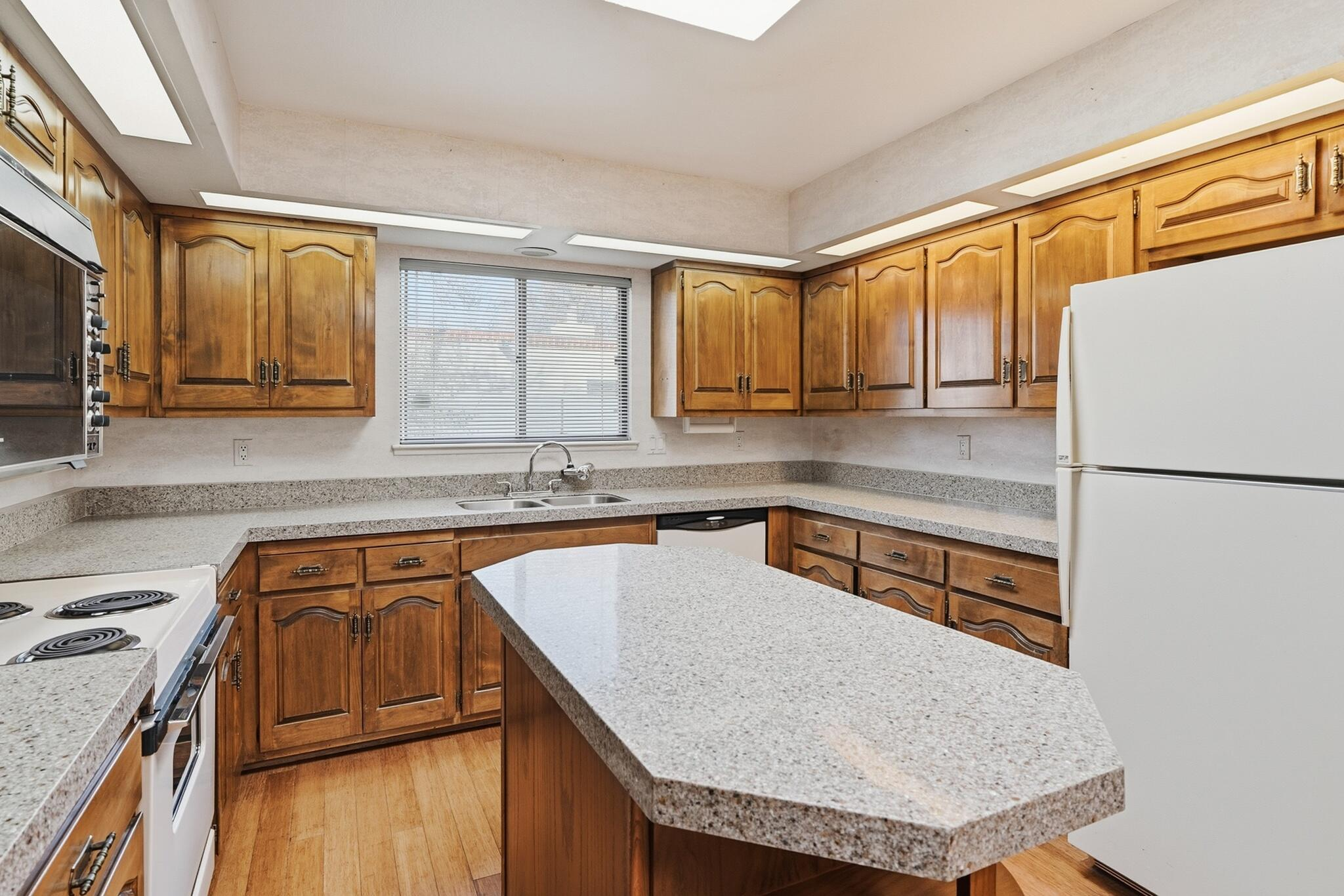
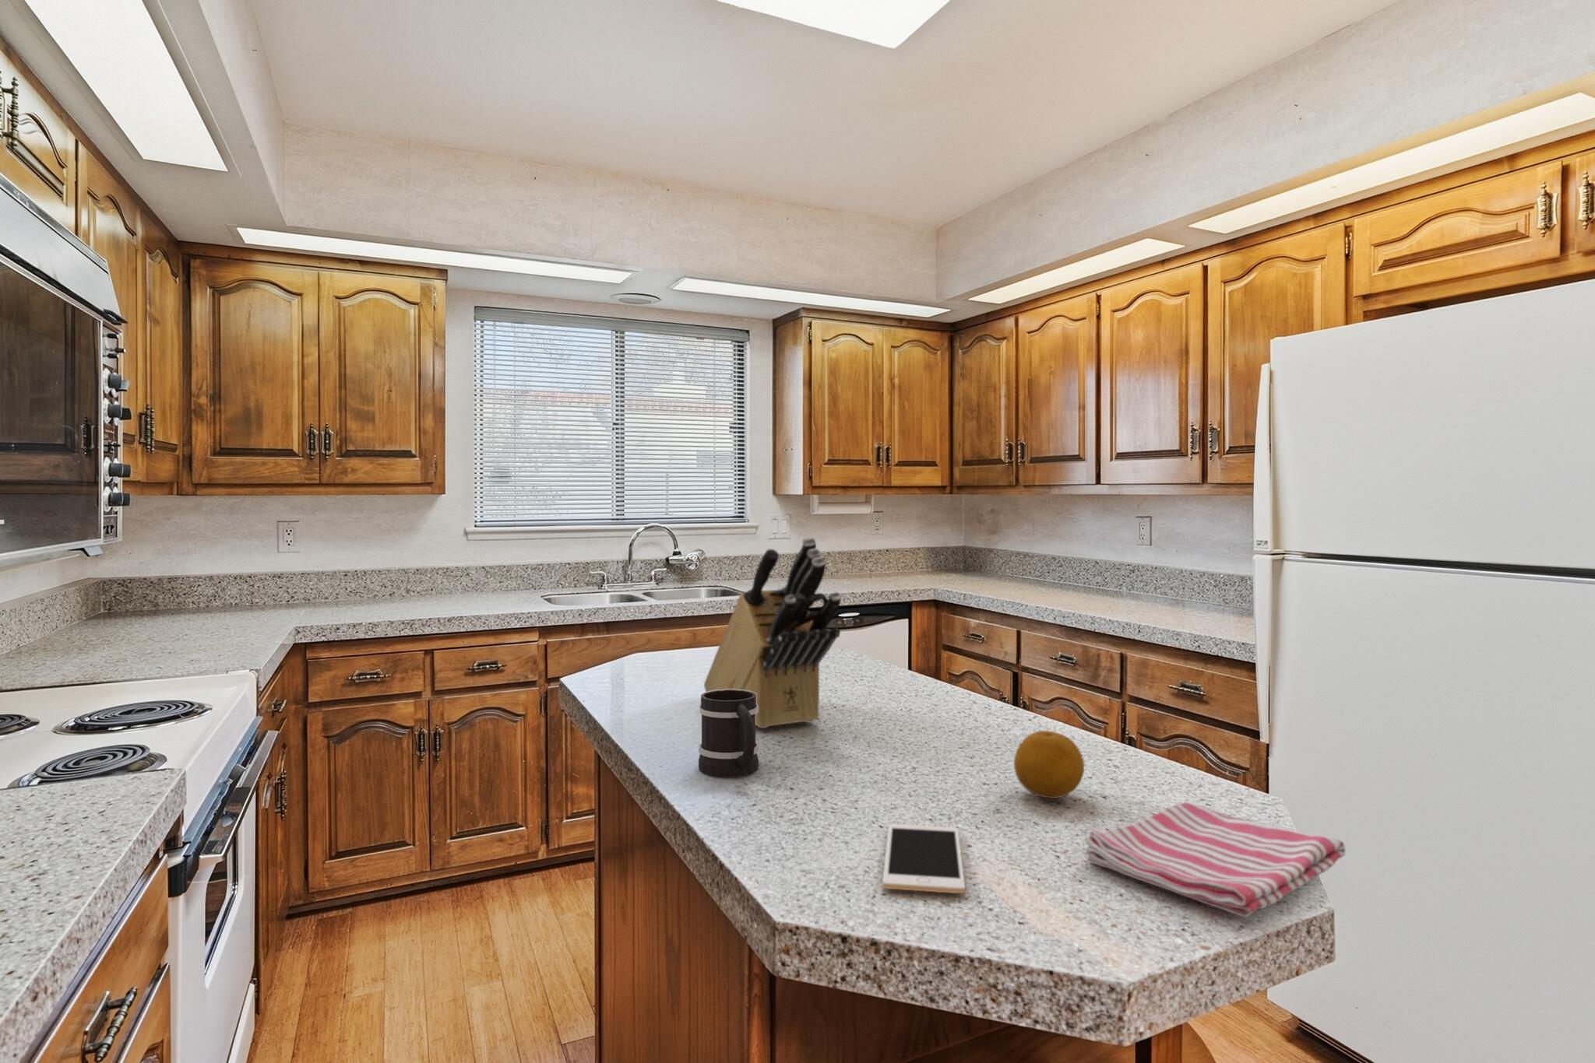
+ knife block (768, 625)
+ mug (733, 733)
+ fruit (1048, 764)
+ dish towel (1215, 846)
+ cell phone (923, 855)
